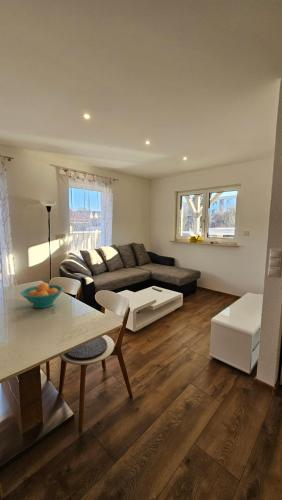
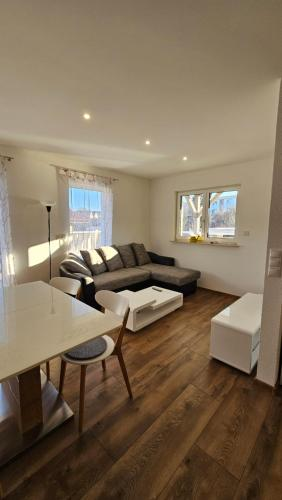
- fruit bowl (43, 294)
